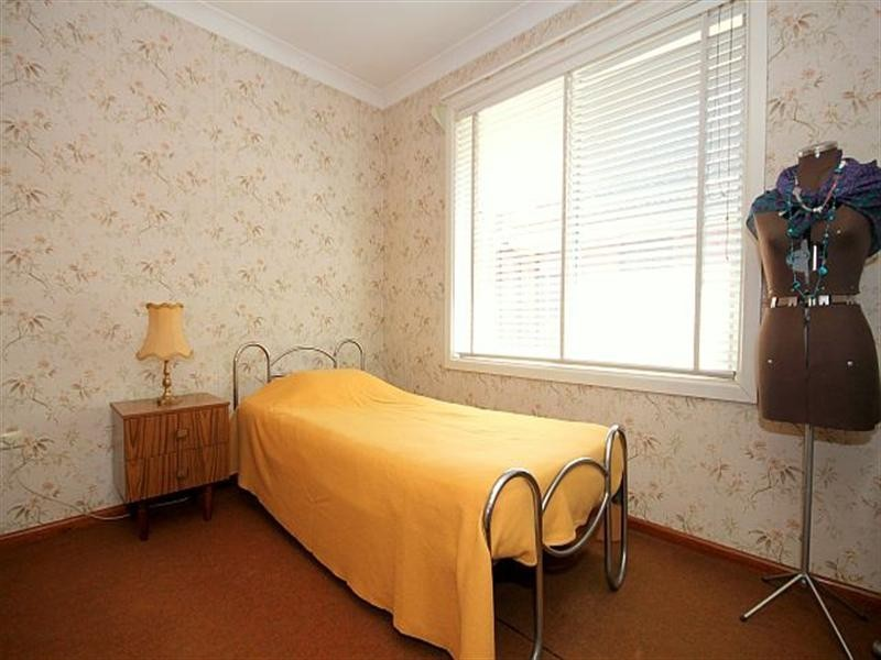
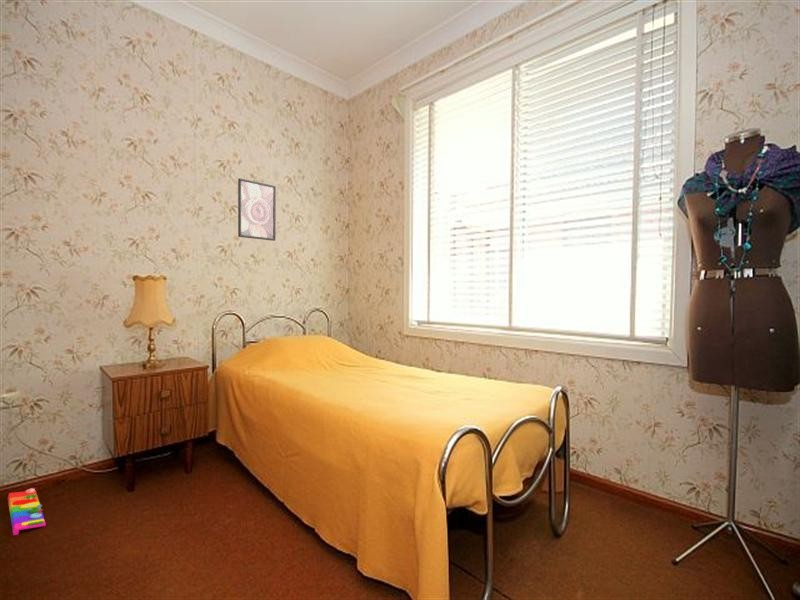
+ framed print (257, 210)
+ knob puzzle (25, 507)
